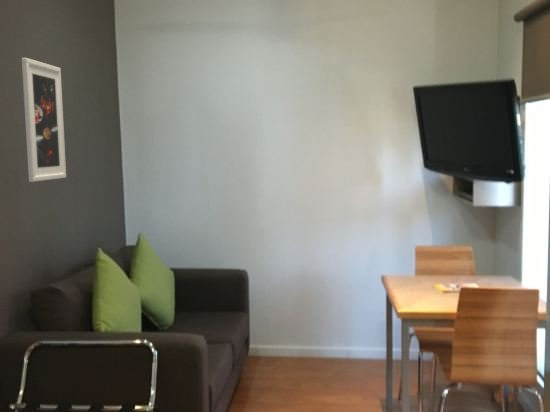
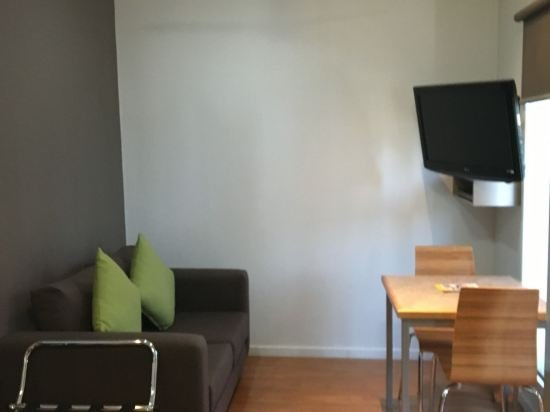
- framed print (45, 121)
